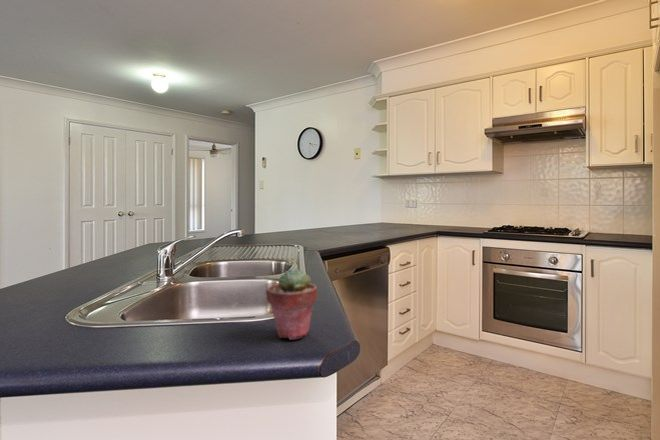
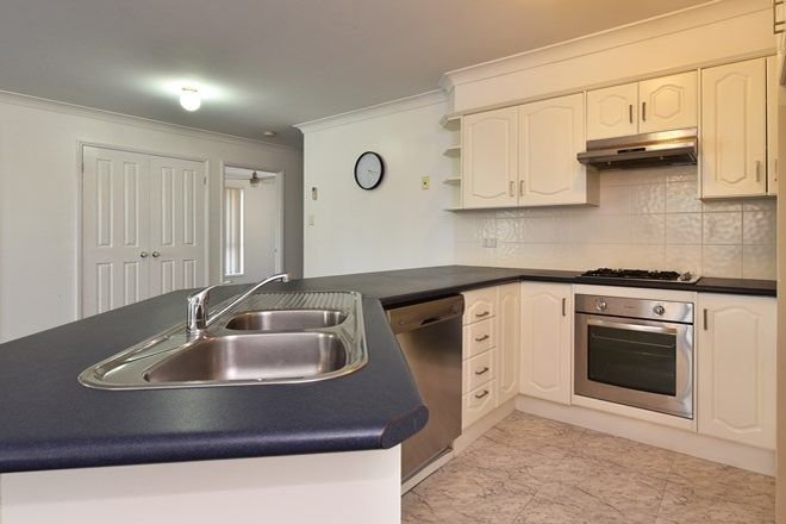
- potted succulent (292, 300)
